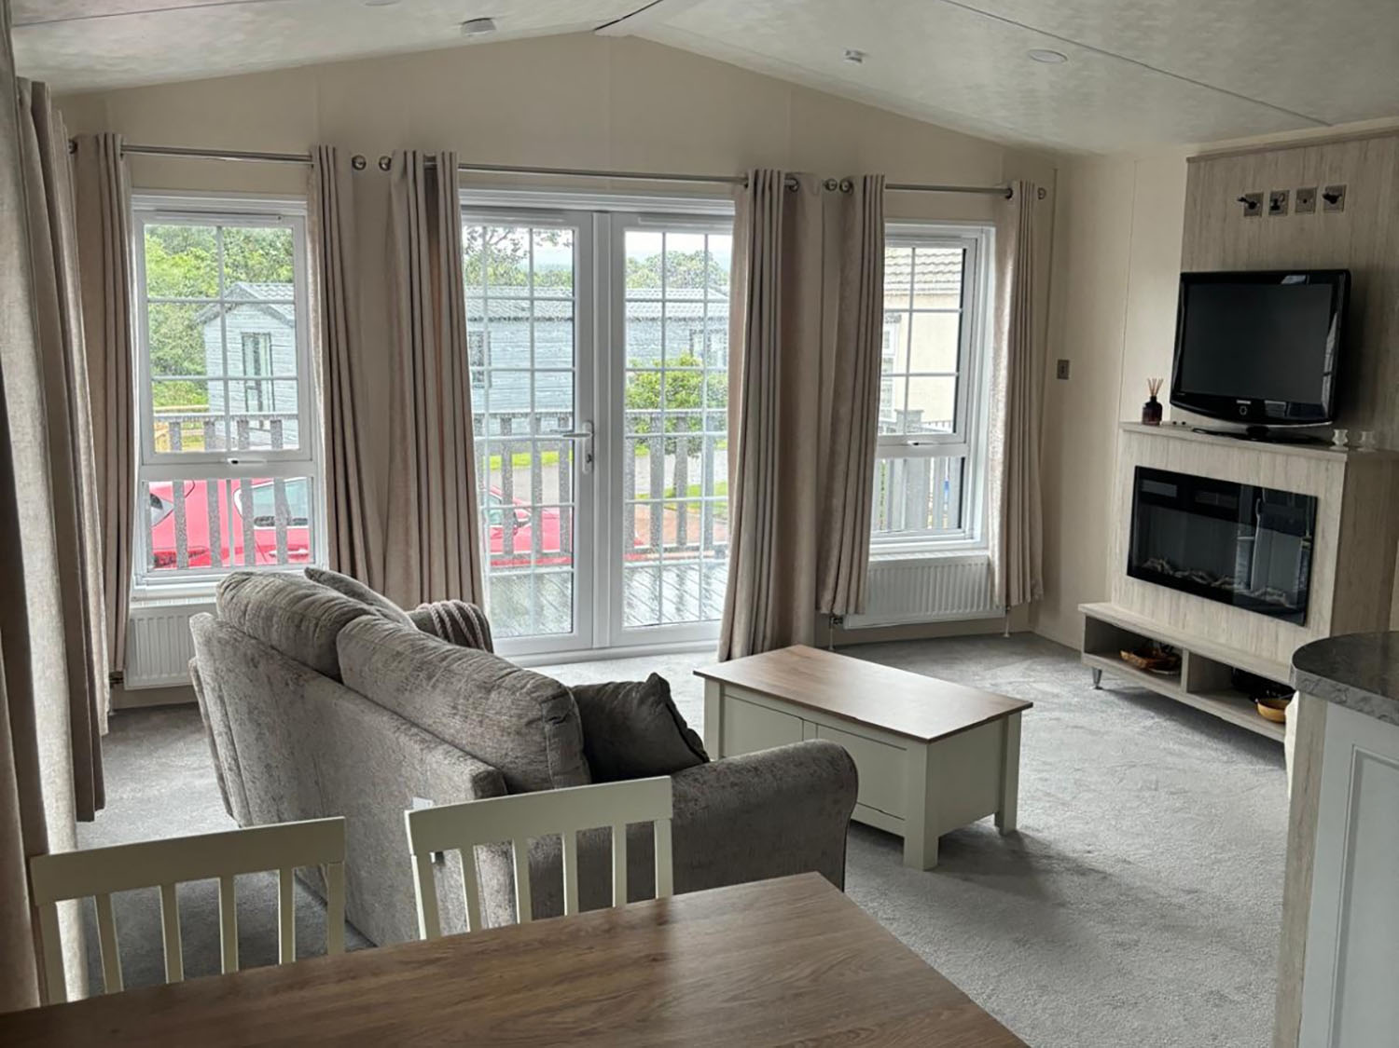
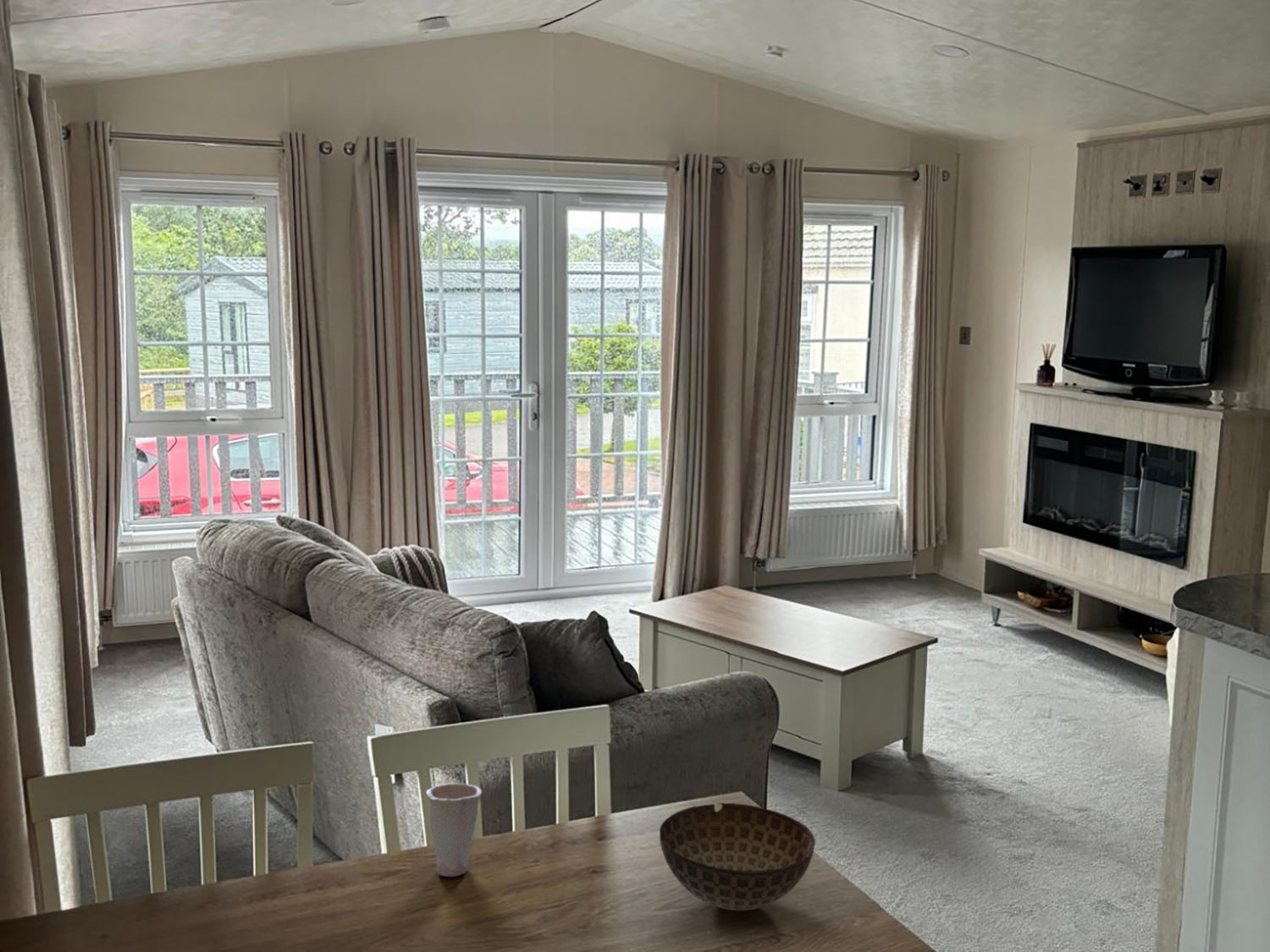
+ cup (454, 828)
+ bowl (737, 867)
